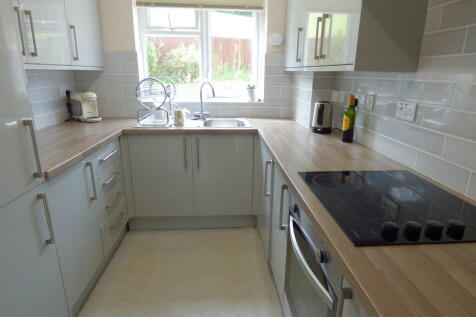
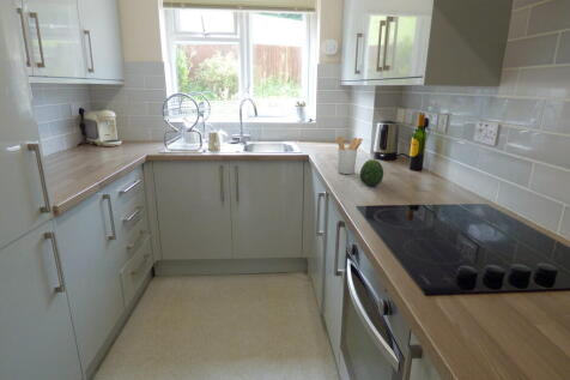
+ utensil holder (350, 153)
+ fruit (371, 171)
